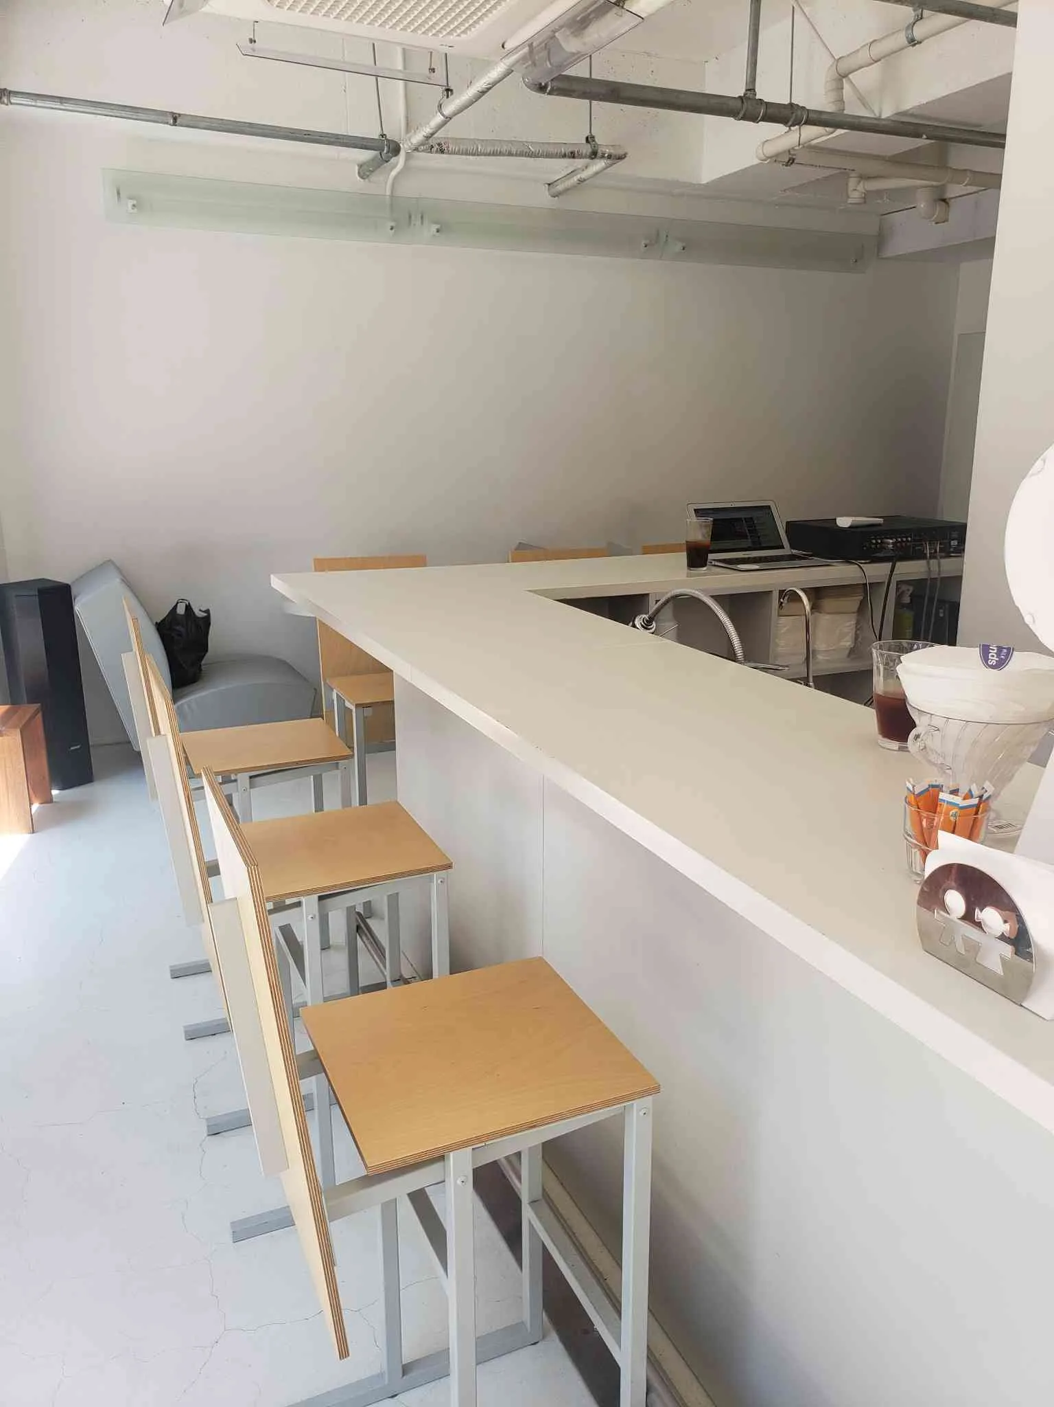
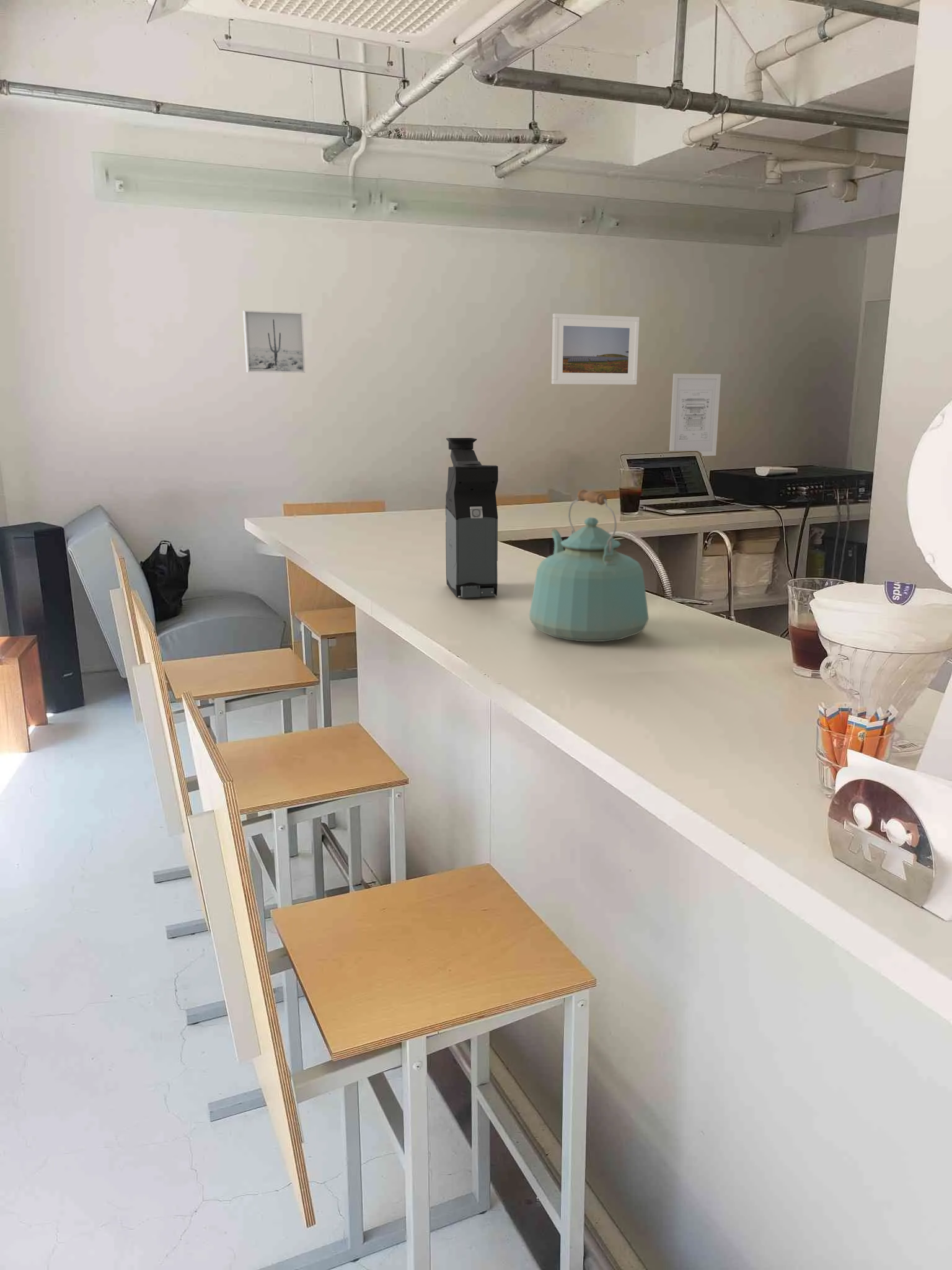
+ wall art (695, 415)
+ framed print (596, 350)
+ coffee maker (470, 516)
+ wall art (274, 342)
+ kettle (584, 560)
